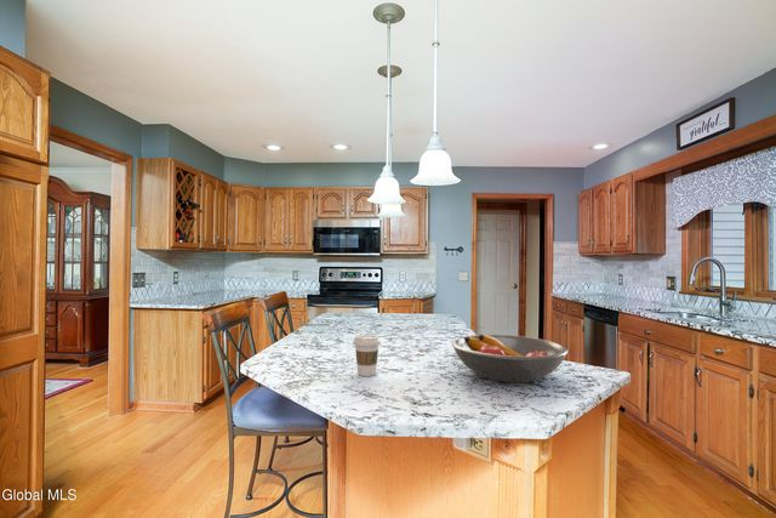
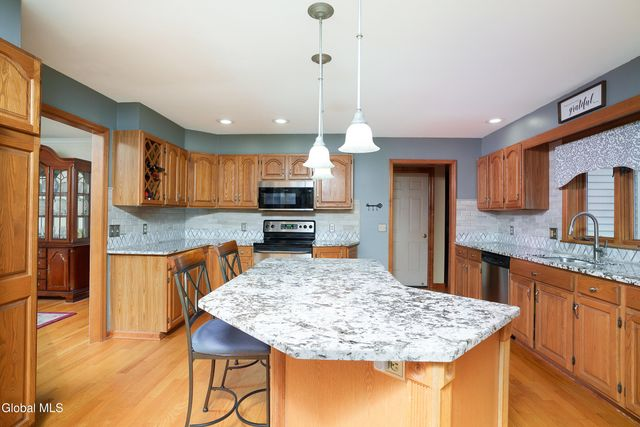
- fruit bowl (507, 355)
- coffee cup (366, 354)
